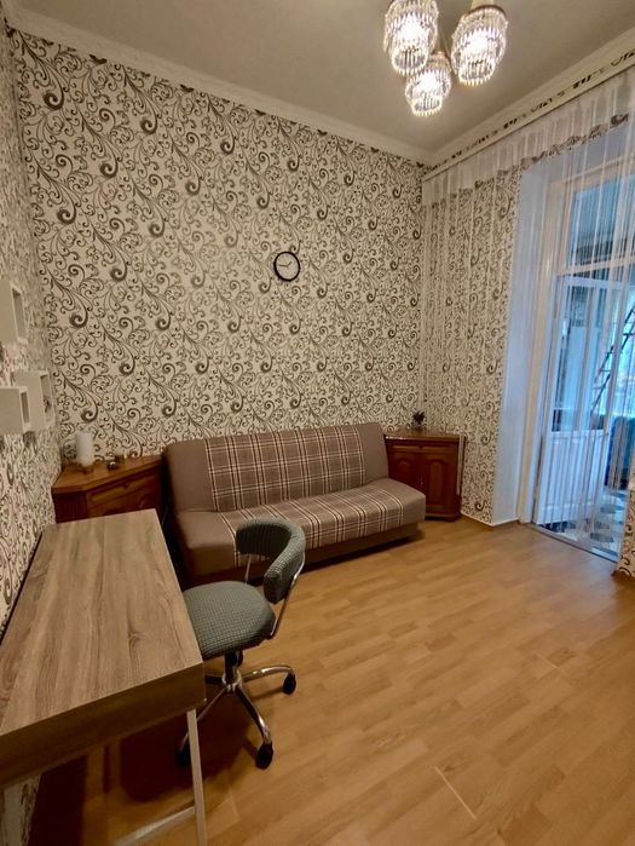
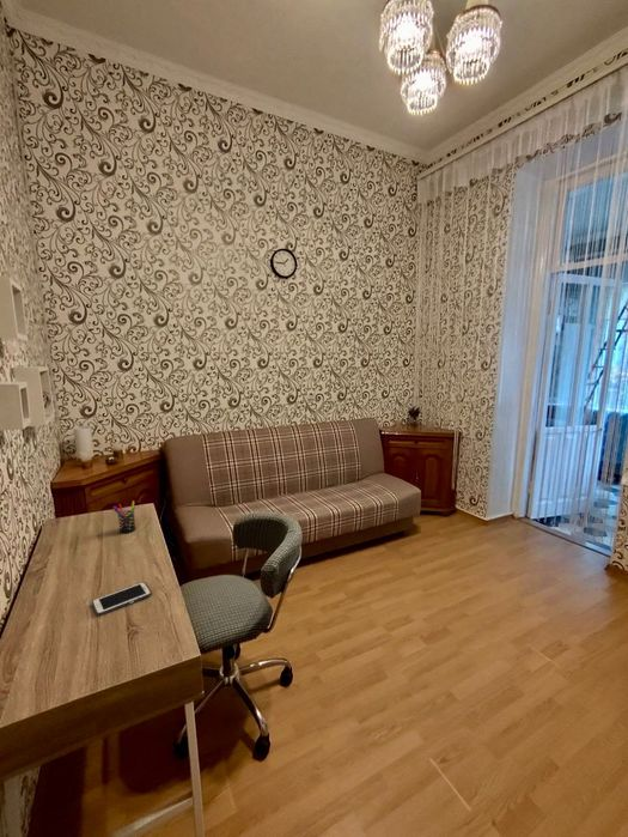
+ pen holder (127, 516)
+ cell phone (122, 598)
